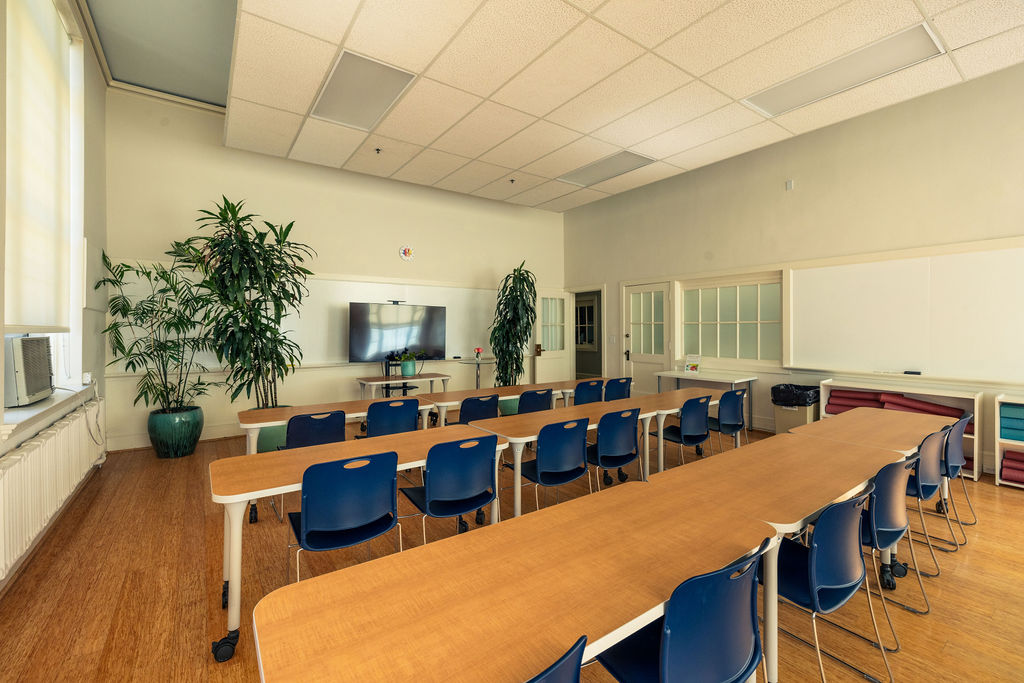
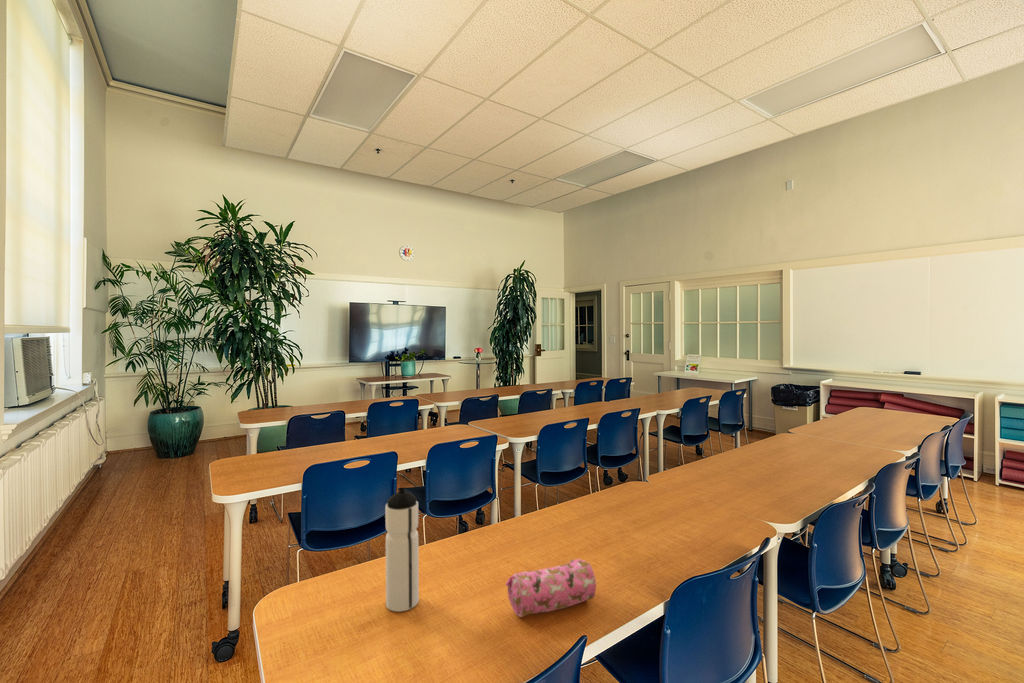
+ water bottle (402, 545)
+ pencil case (551, 586)
